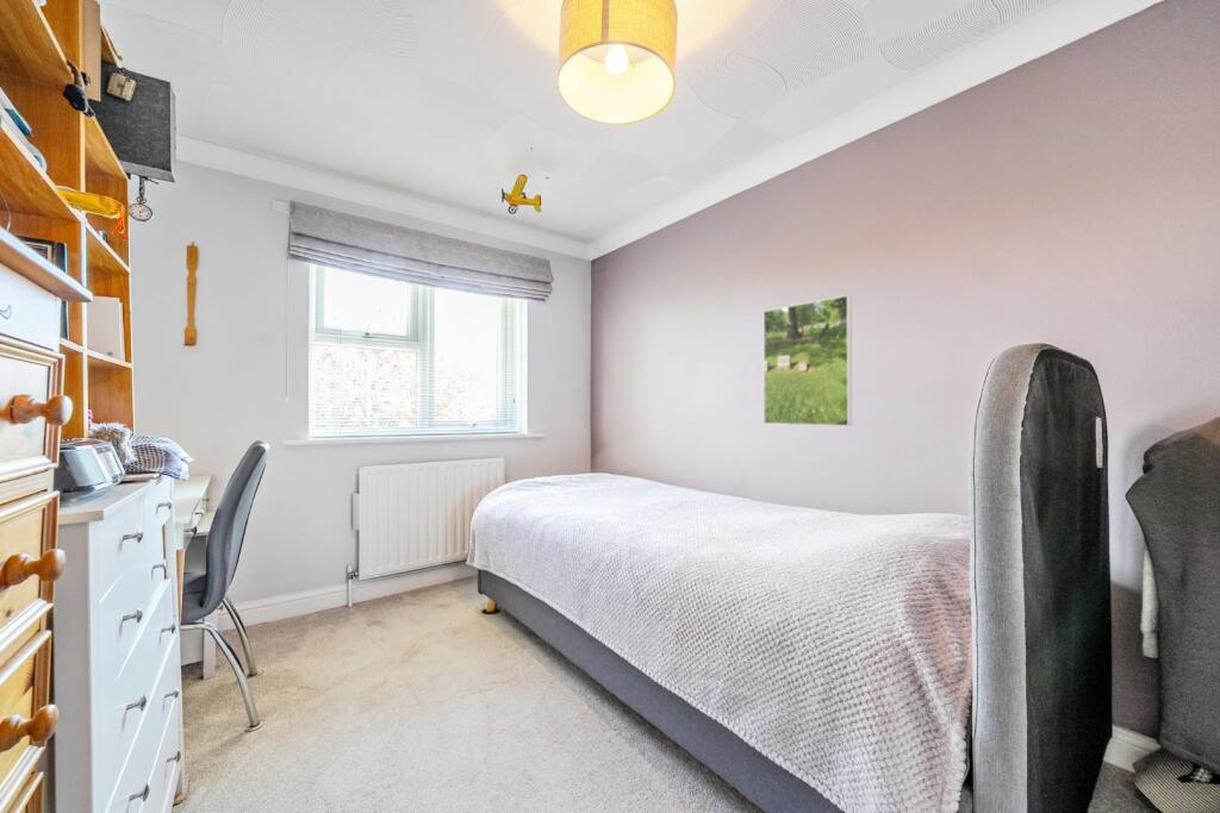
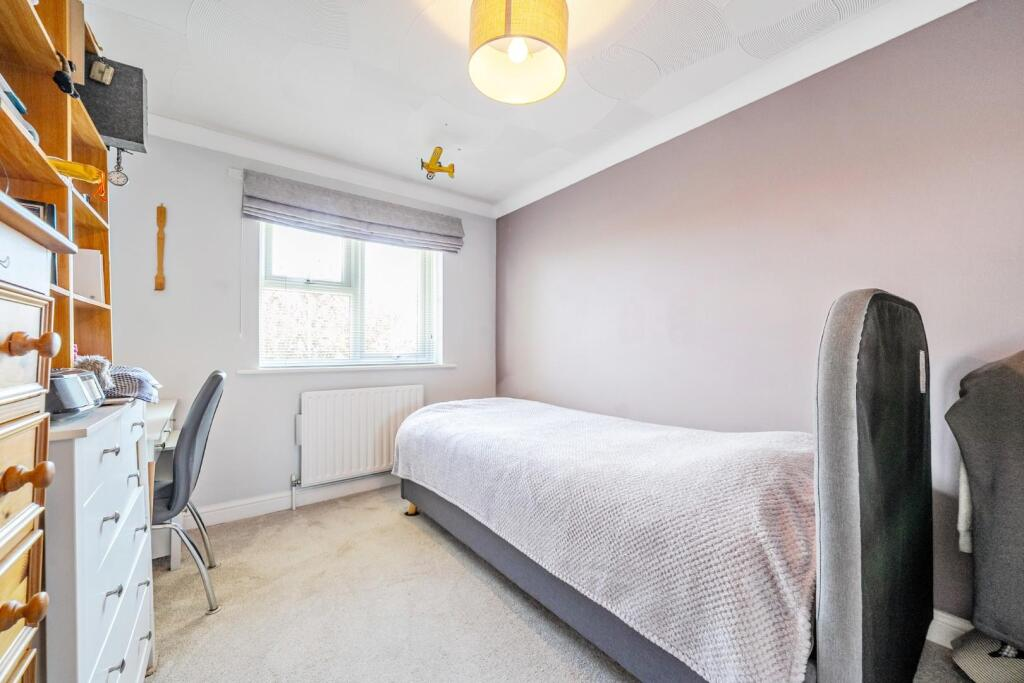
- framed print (804, 364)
